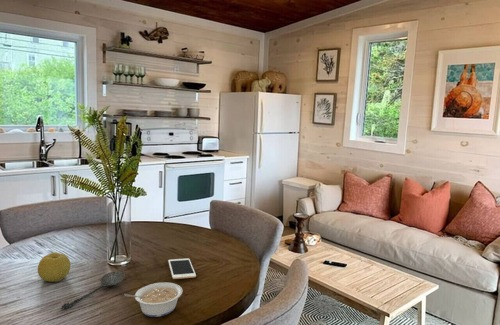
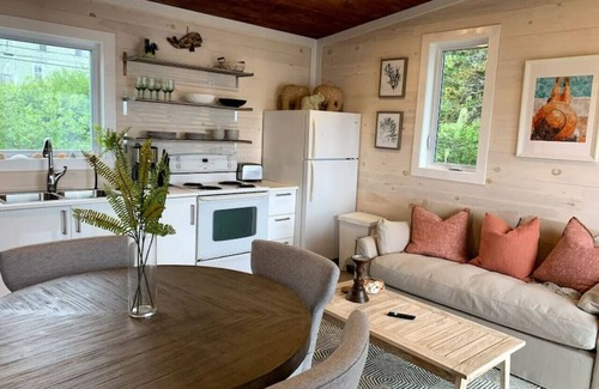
- legume (157, 299)
- spoon (95, 290)
- fruit (54, 267)
- cell phone (181, 268)
